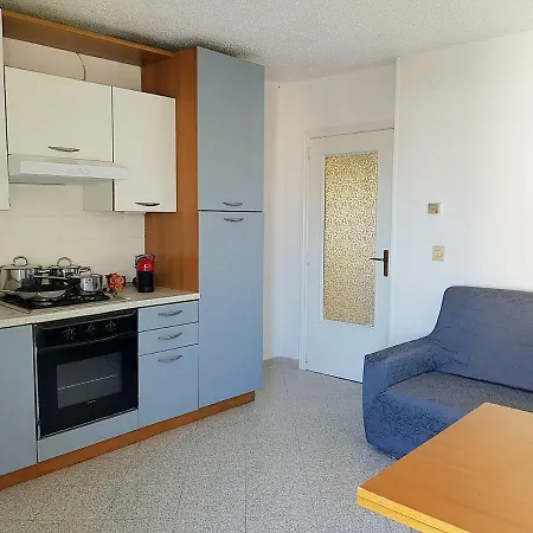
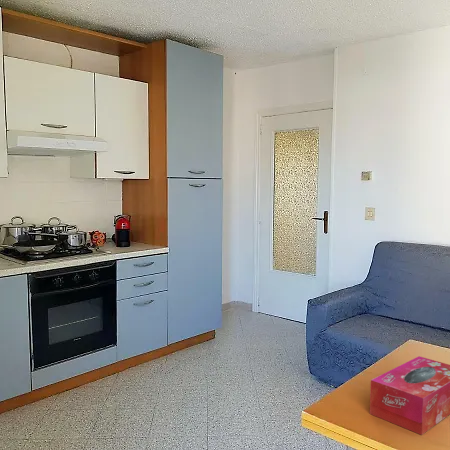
+ tissue box (420, 391)
